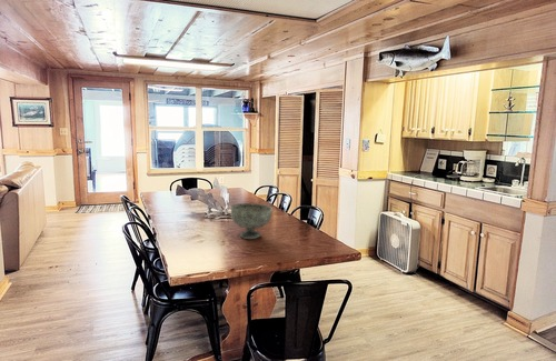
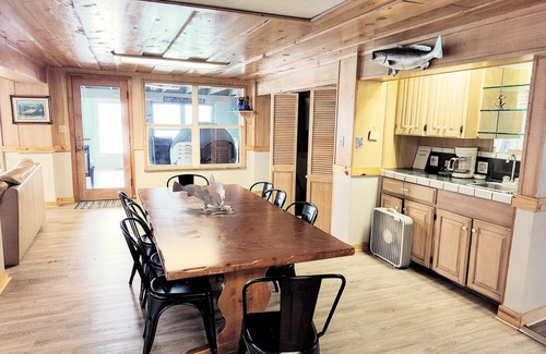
- decorative bowl (250, 221)
